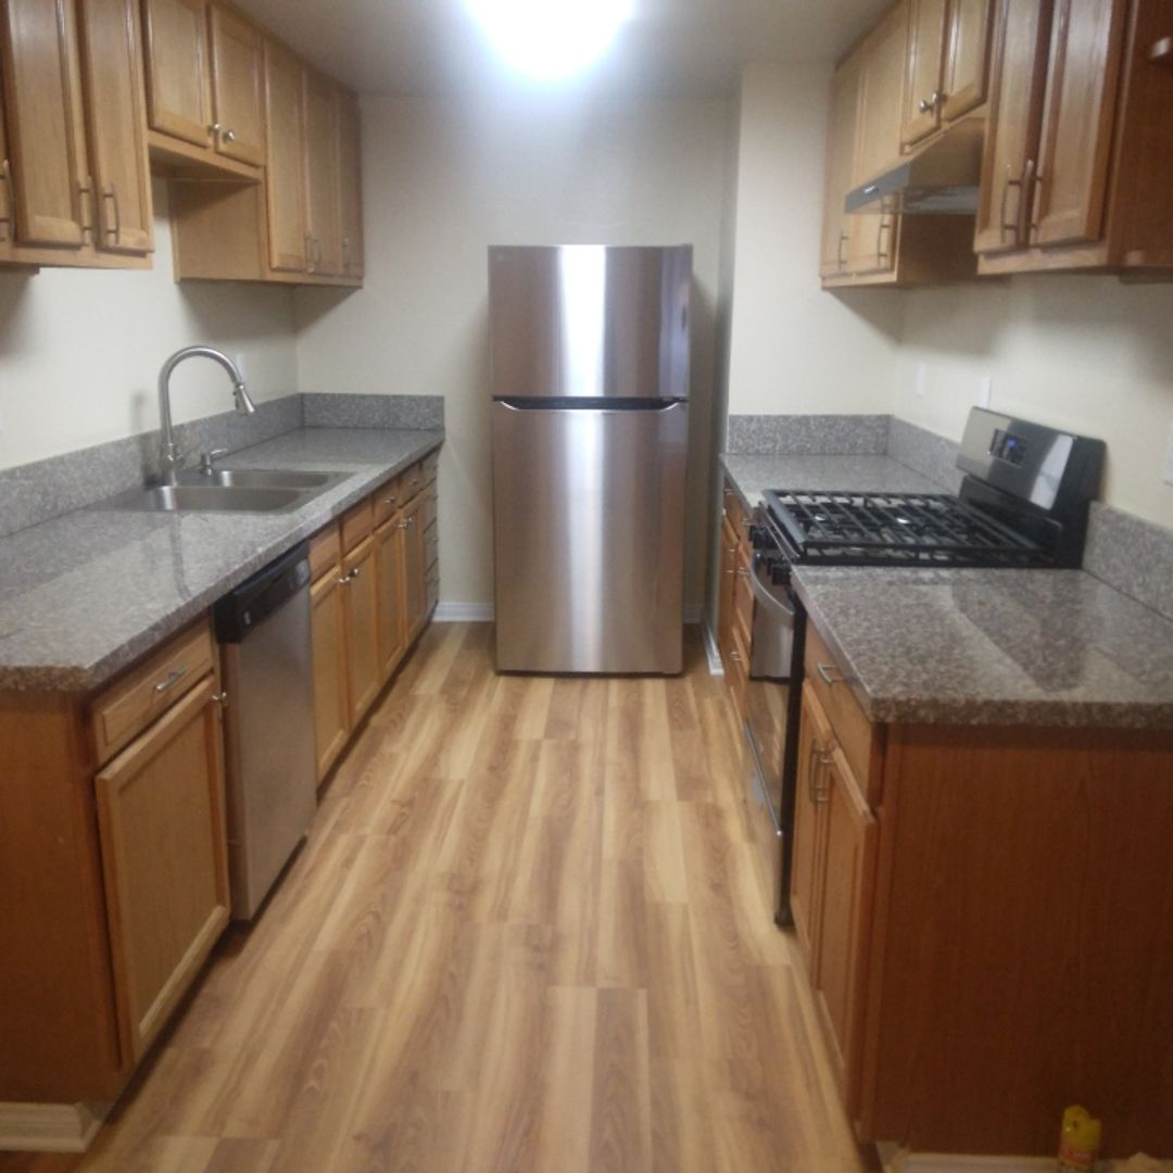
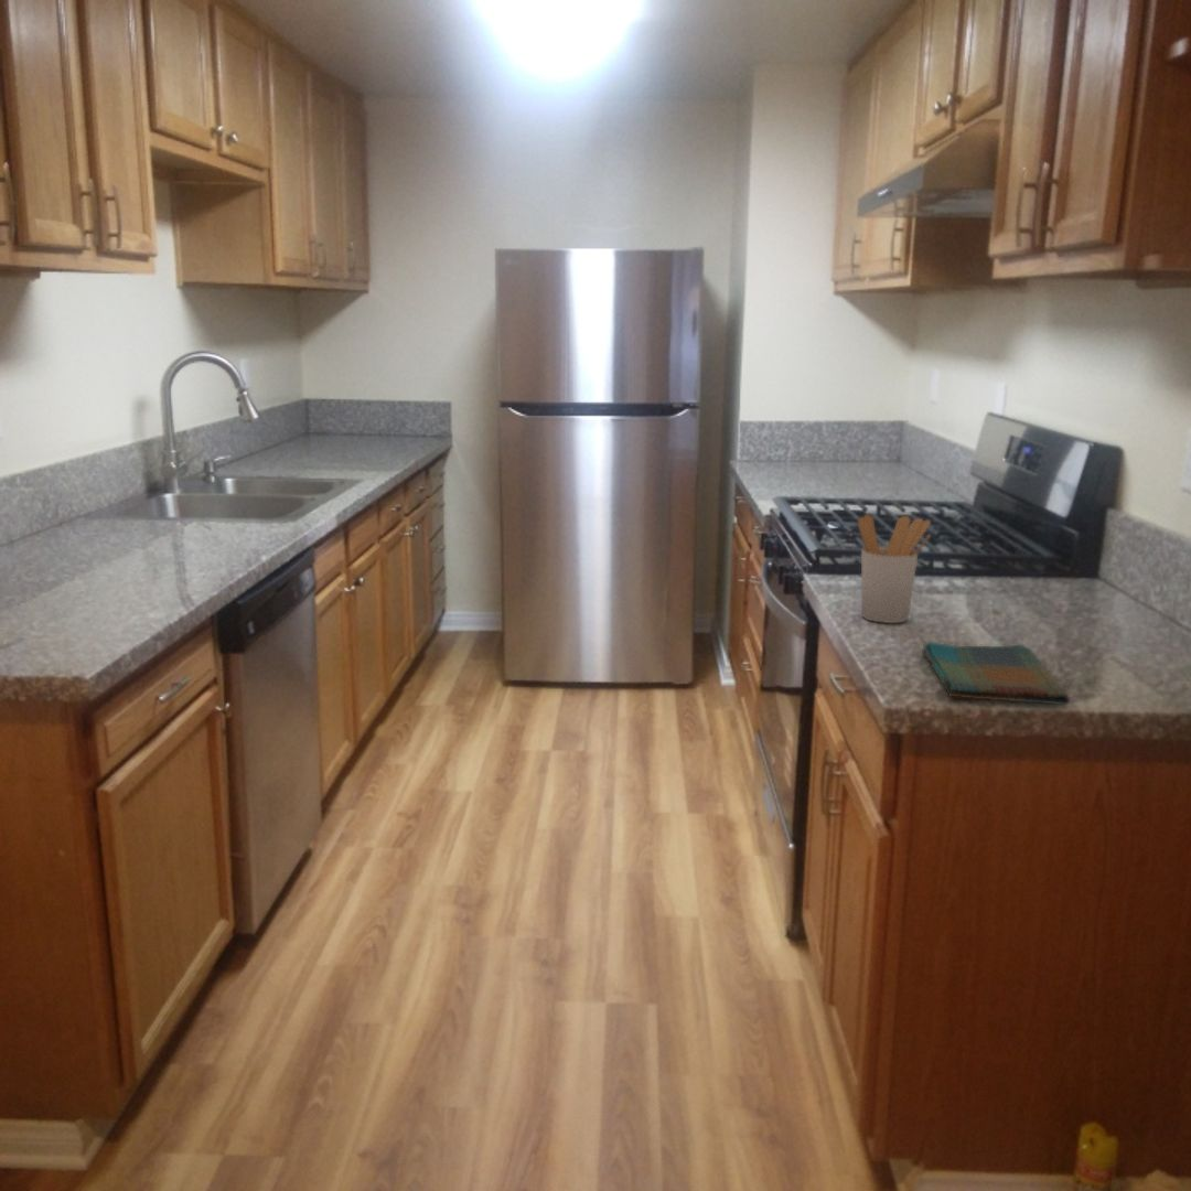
+ dish towel (991, 670)
+ utensil holder (894, 566)
